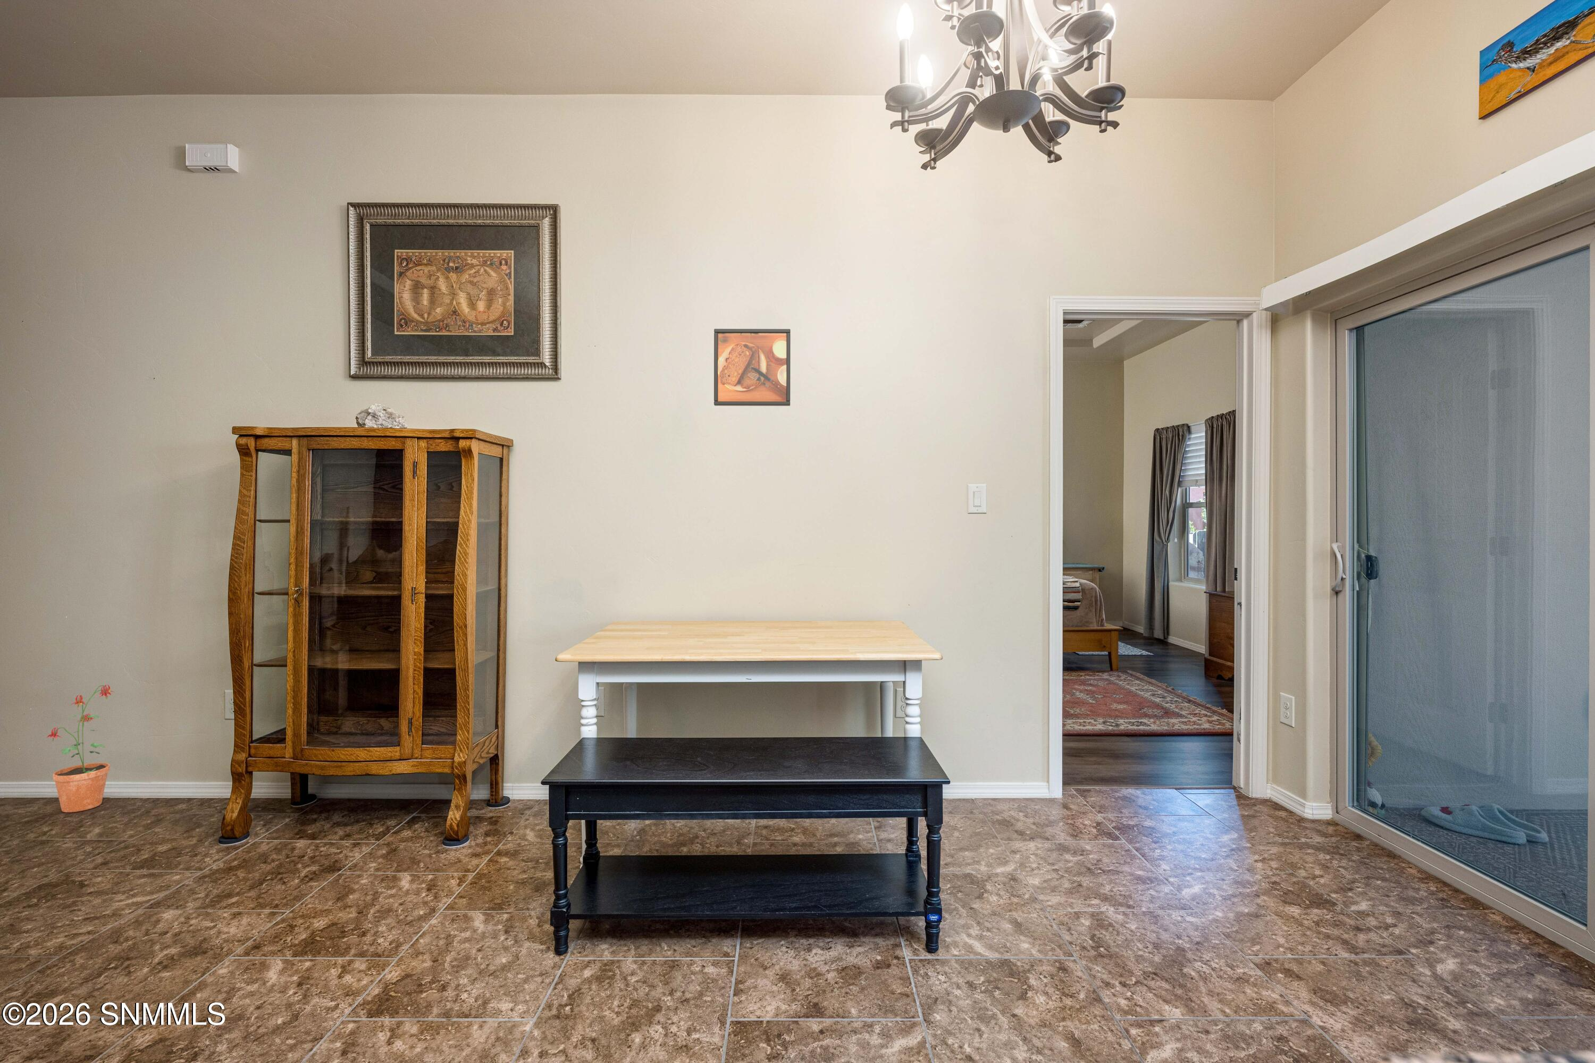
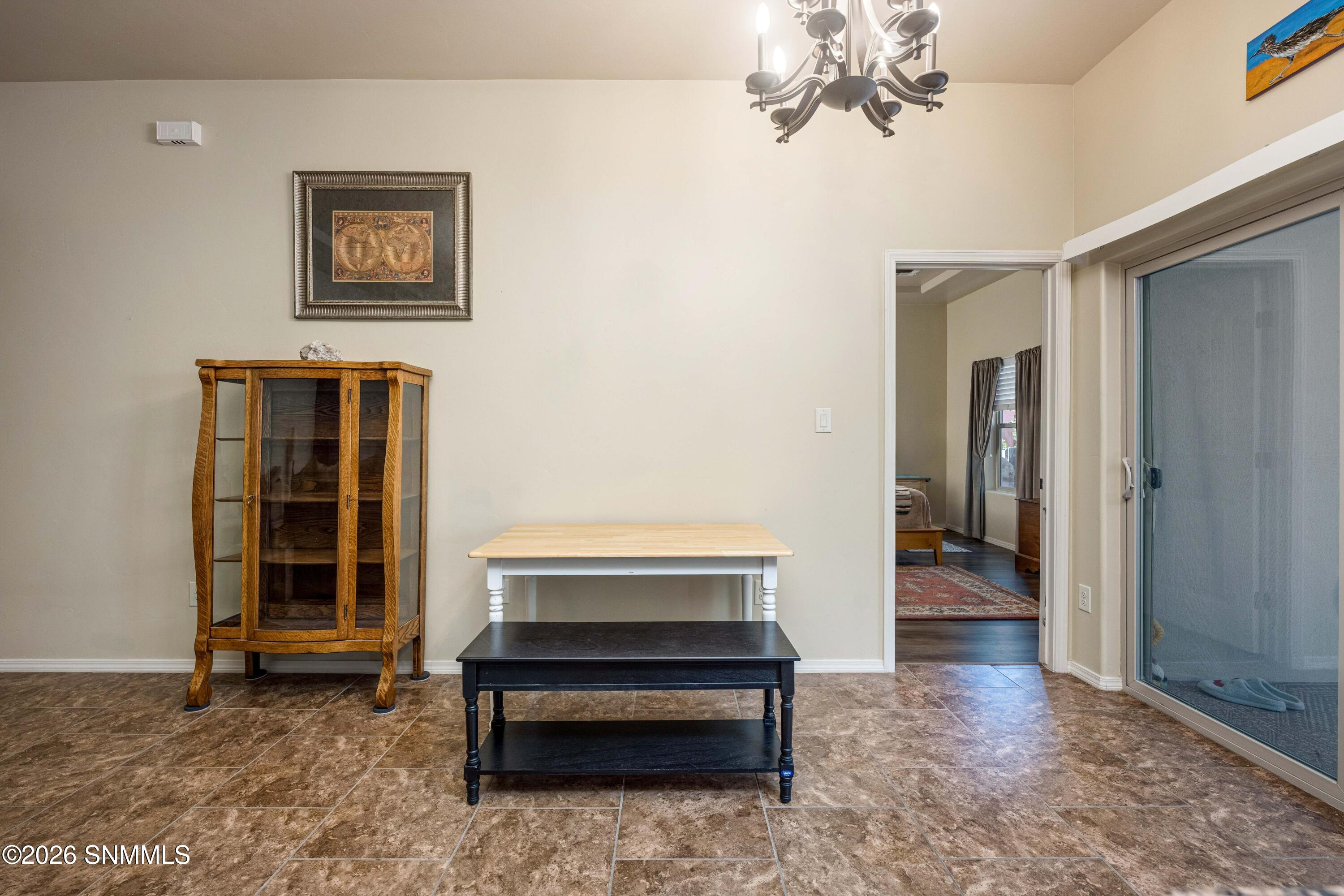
- potted plant (77, 747)
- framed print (751, 368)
